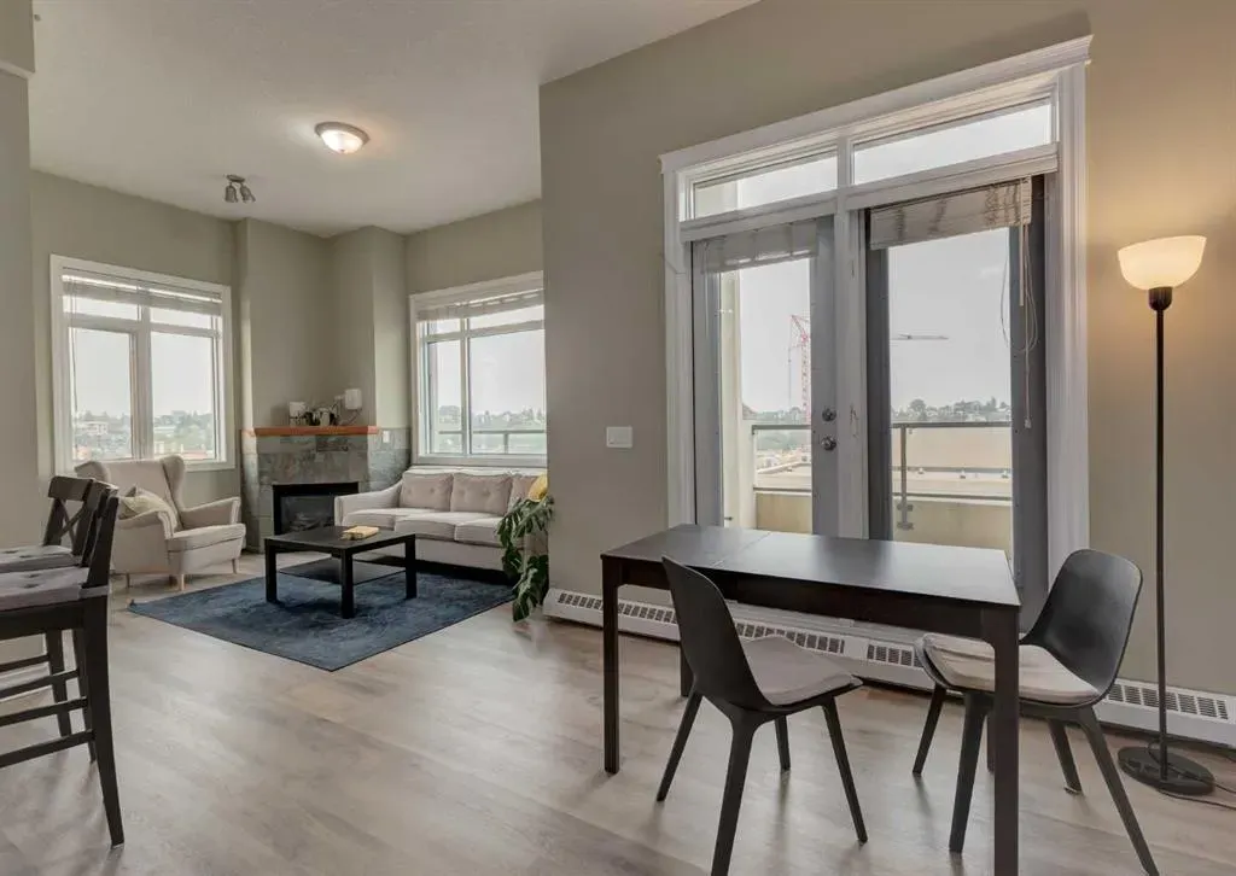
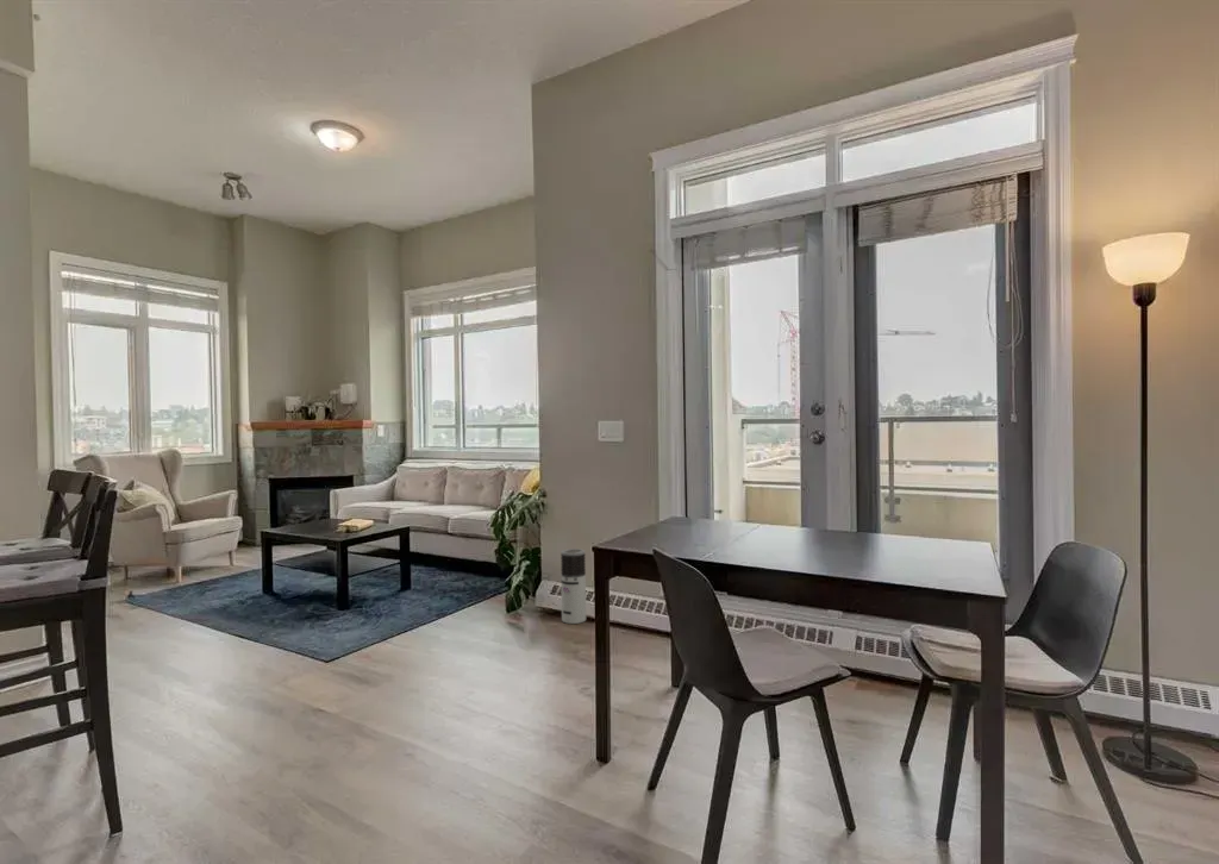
+ air purifier (573, 586)
